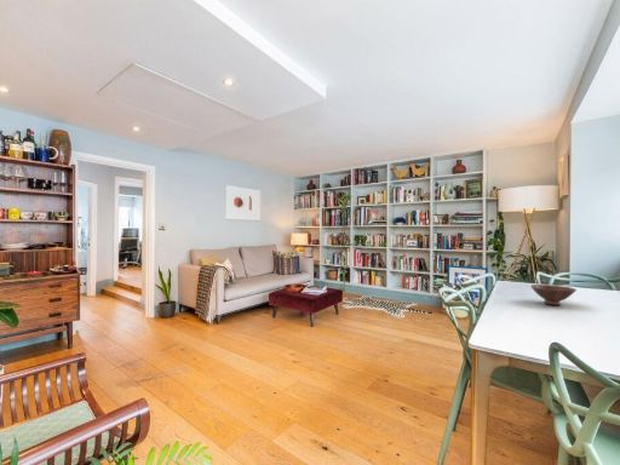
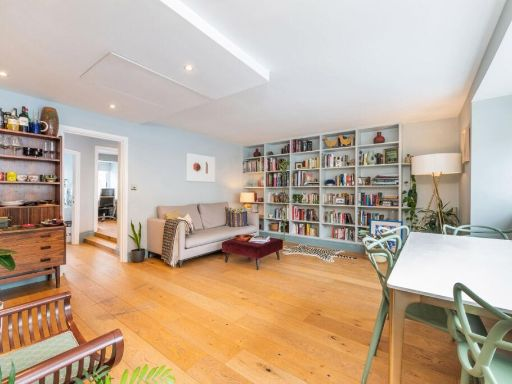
- bowl (552, 294)
